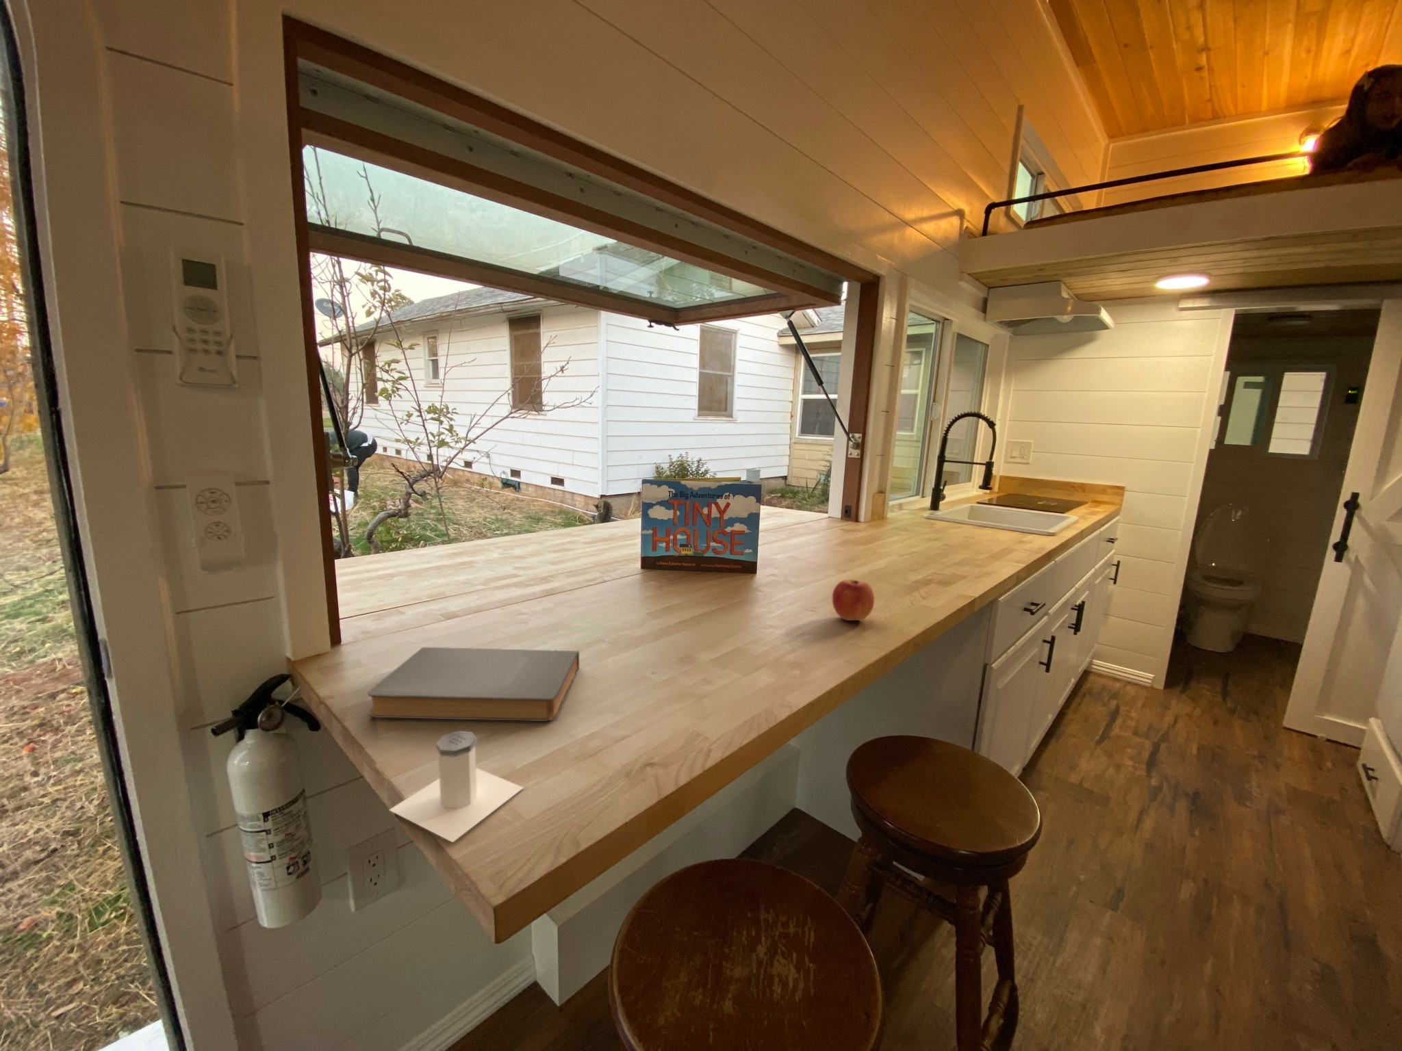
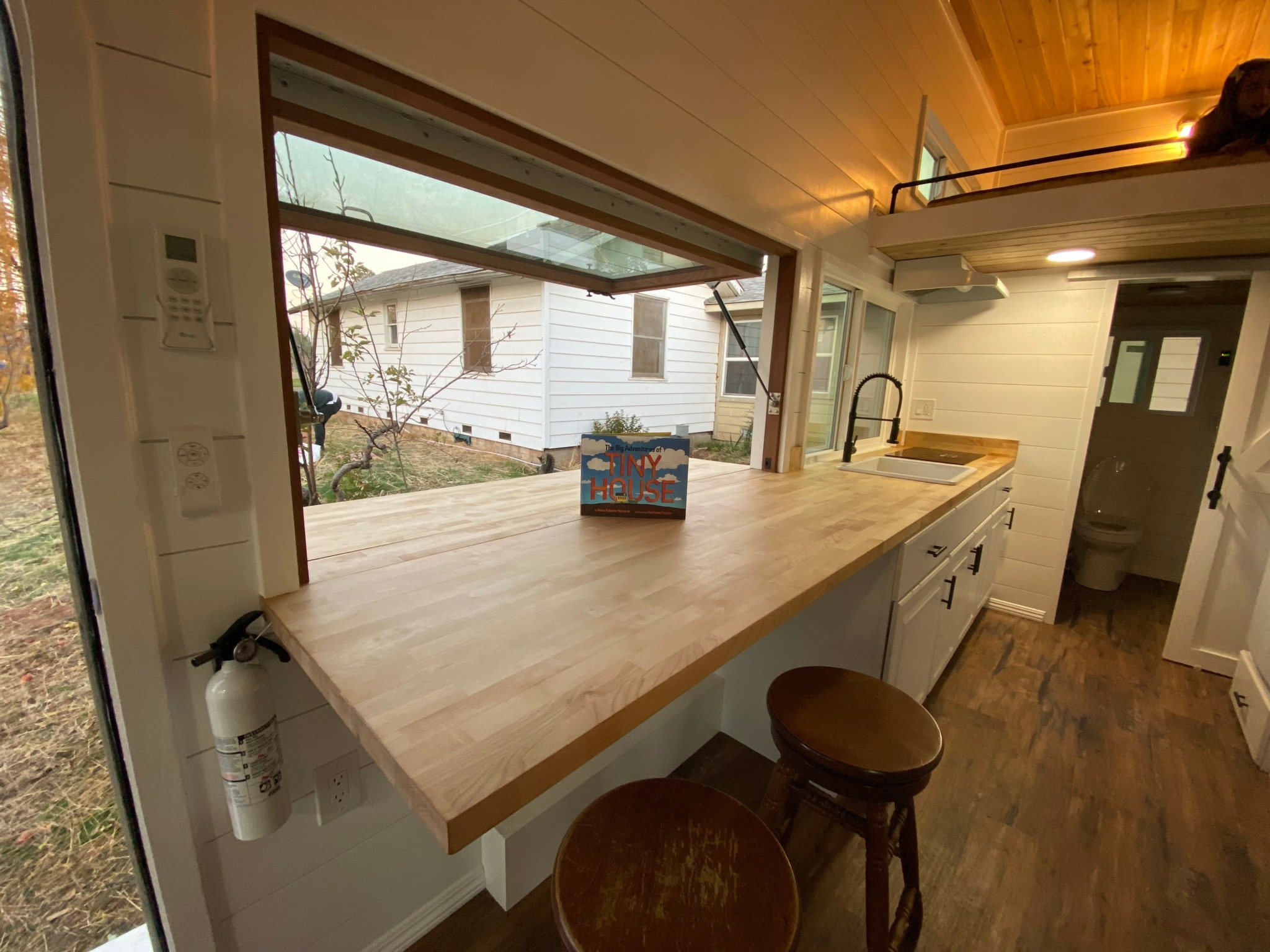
- apple (852, 599)
- book (484, 680)
- salt shaker (457, 769)
